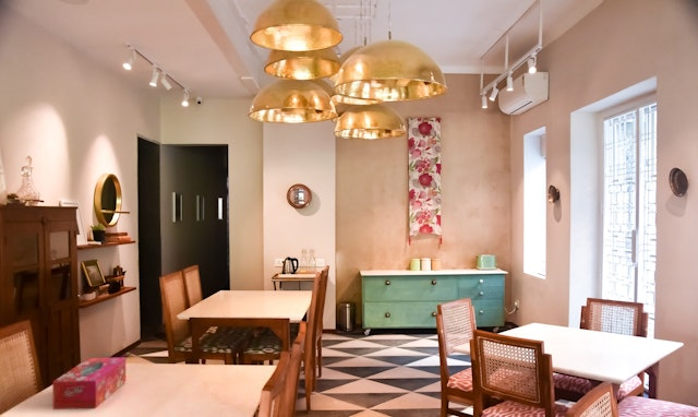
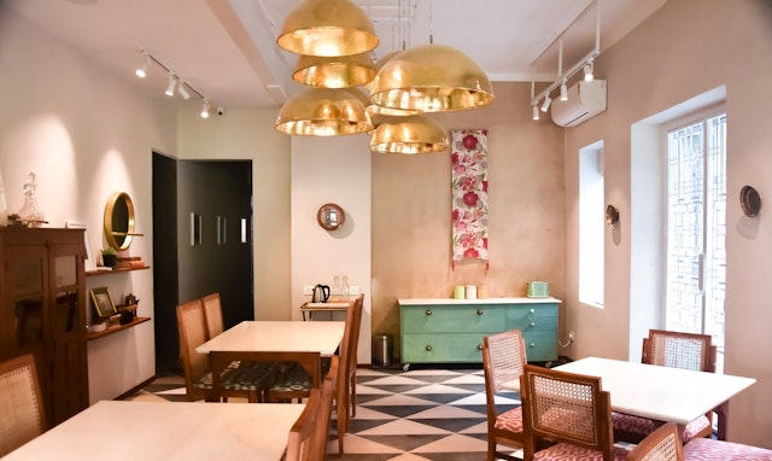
- tissue box (92, 381)
